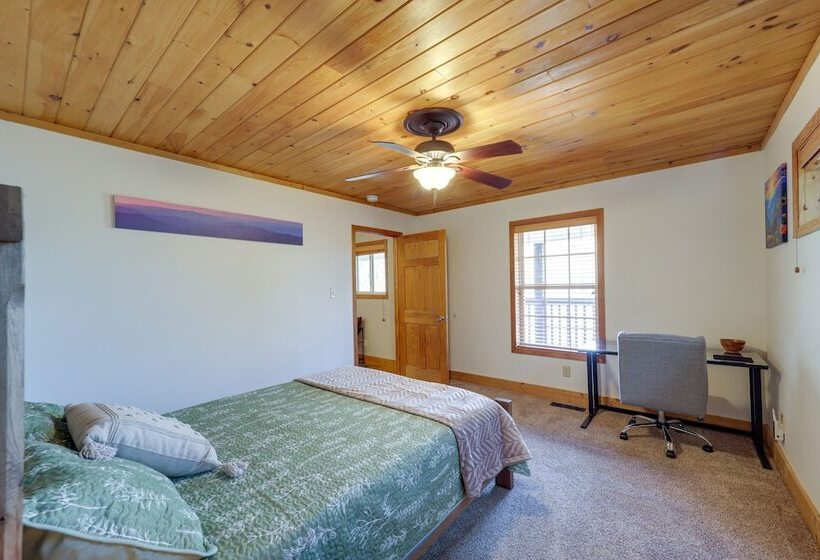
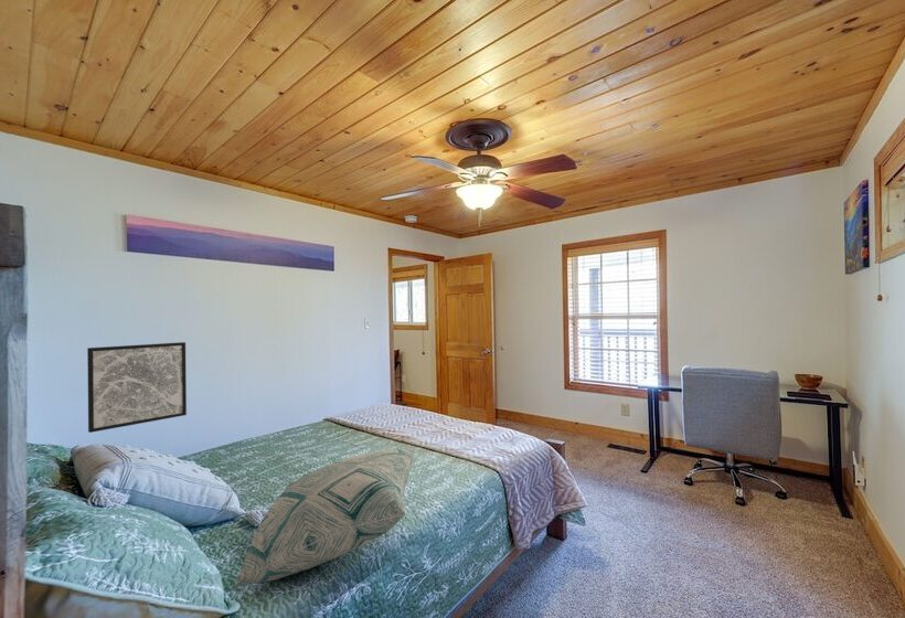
+ wall art (140, 383)
+ decorative pillow (345, 504)
